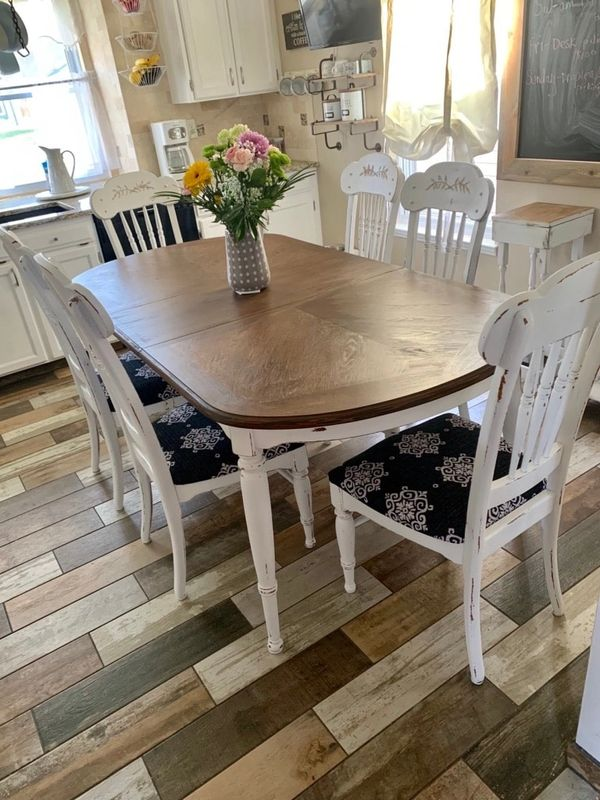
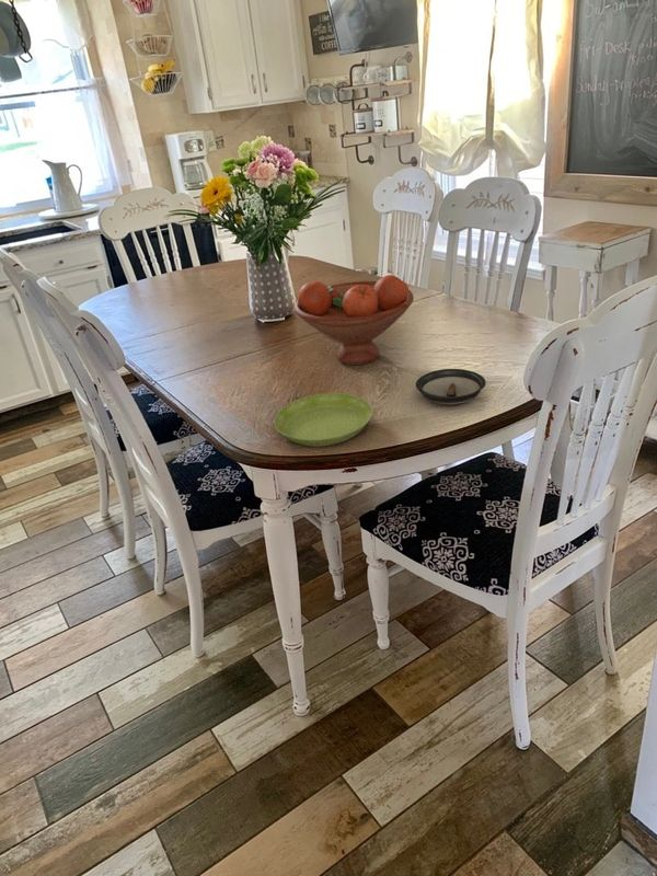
+ fruit bowl (355, 318)
+ saucer (450, 390)
+ saucer (323, 420)
